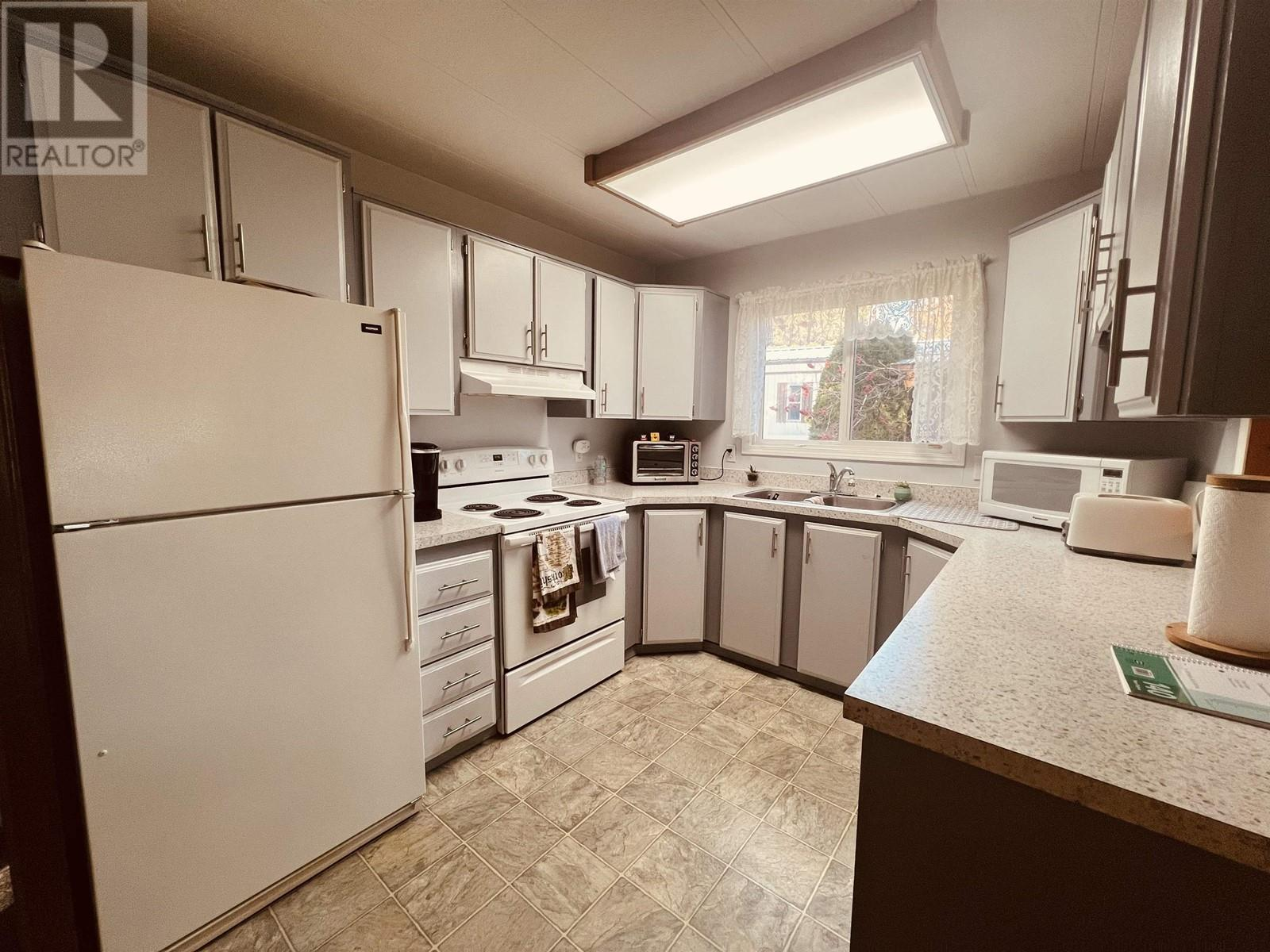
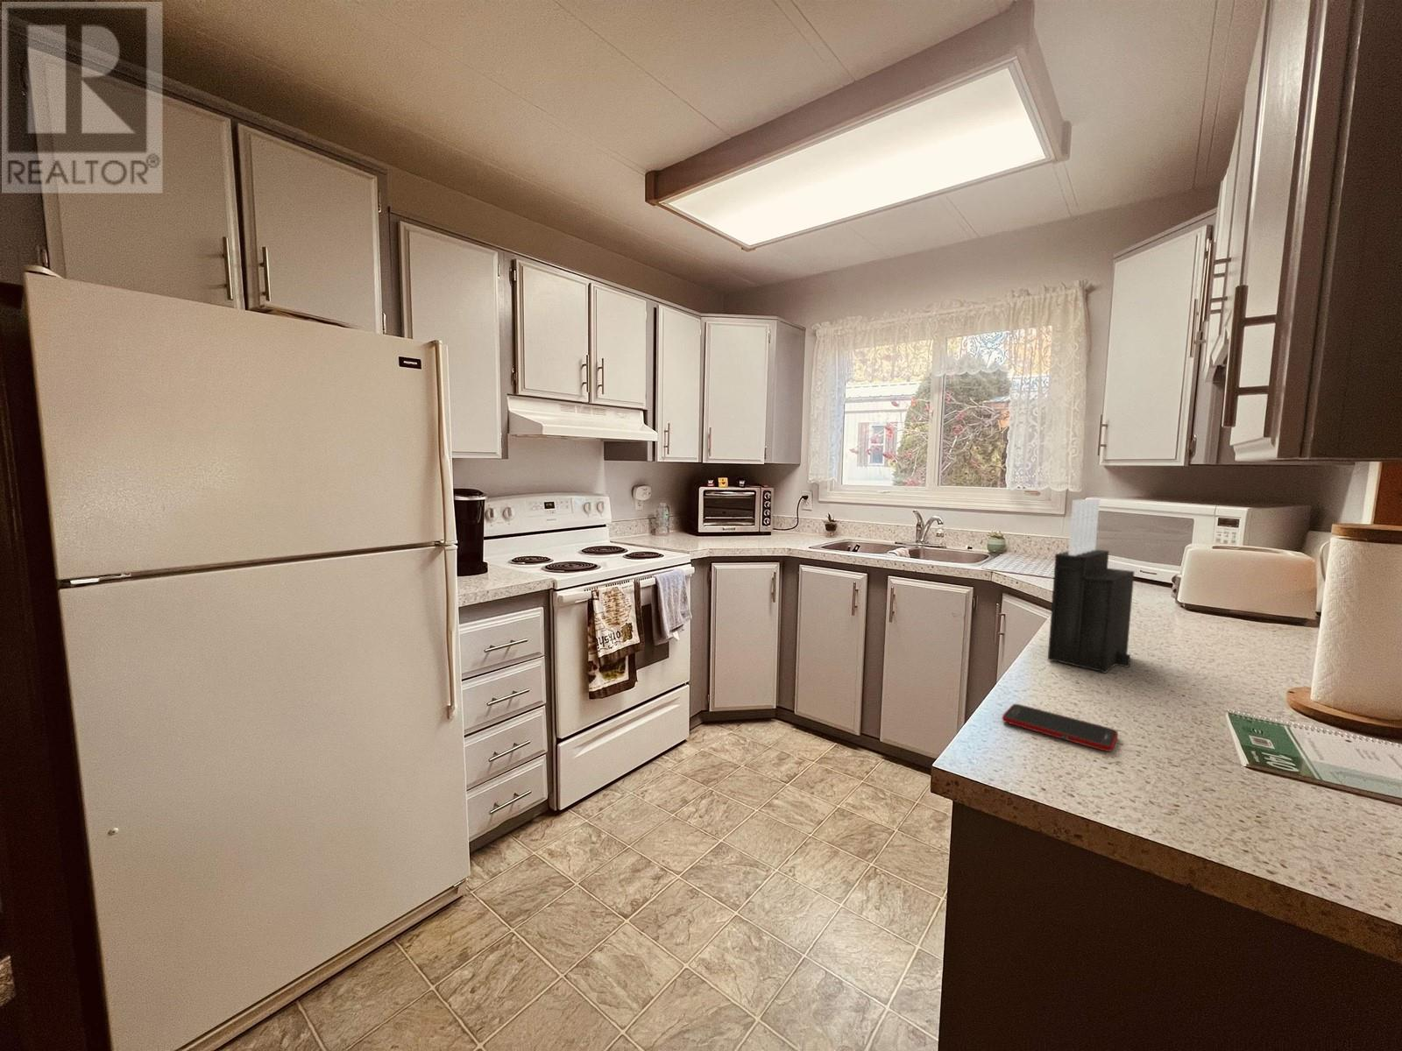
+ knife block (1100, 581)
+ cell phone (1058, 726)
